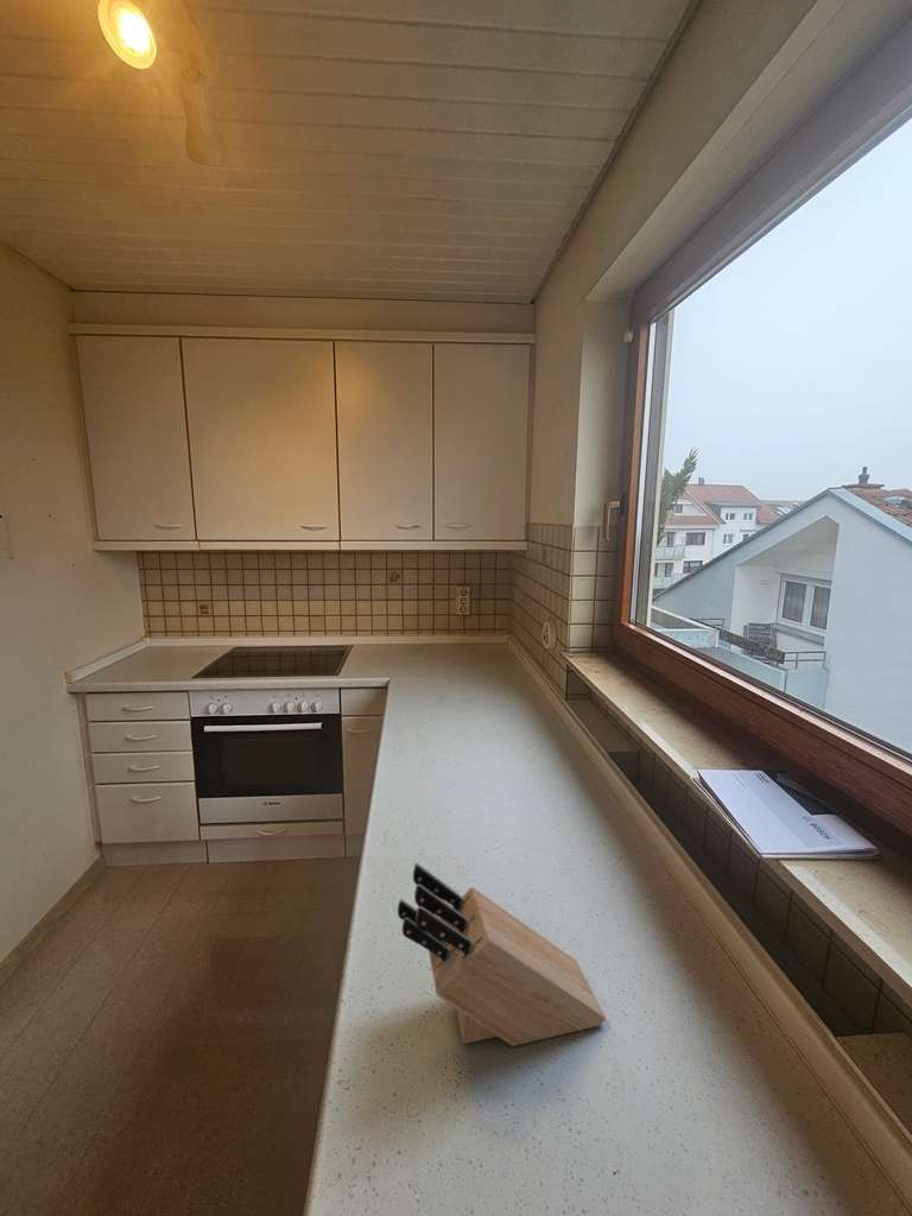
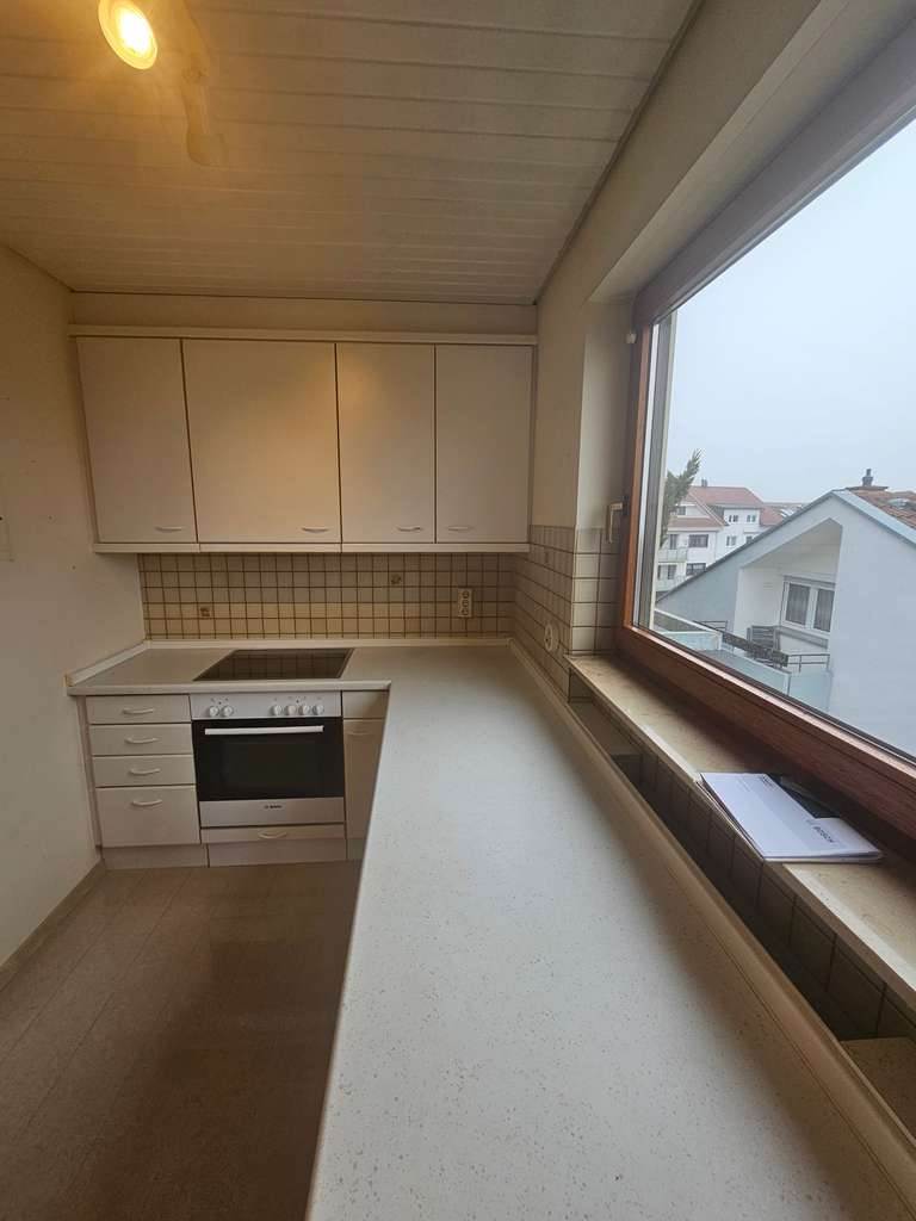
- knife block (501, 943)
